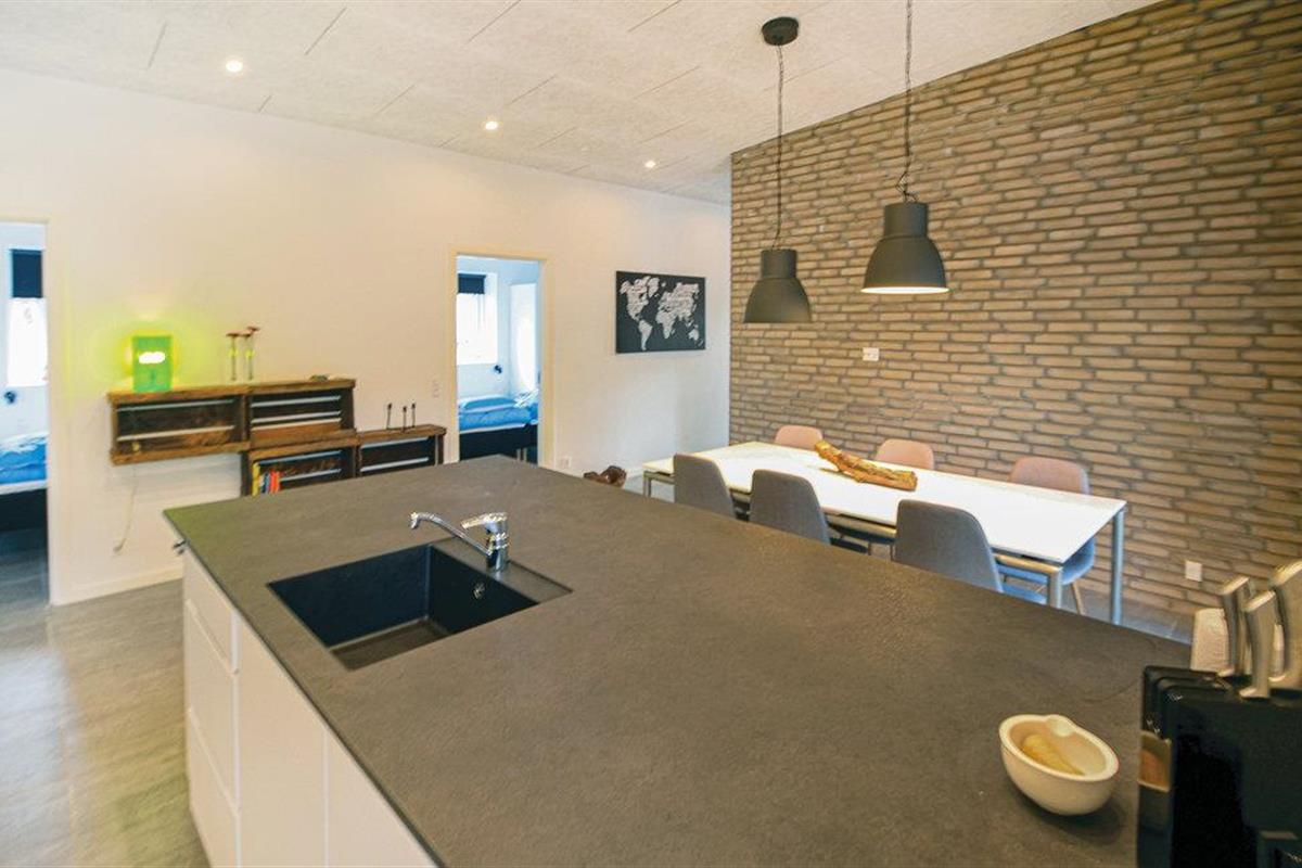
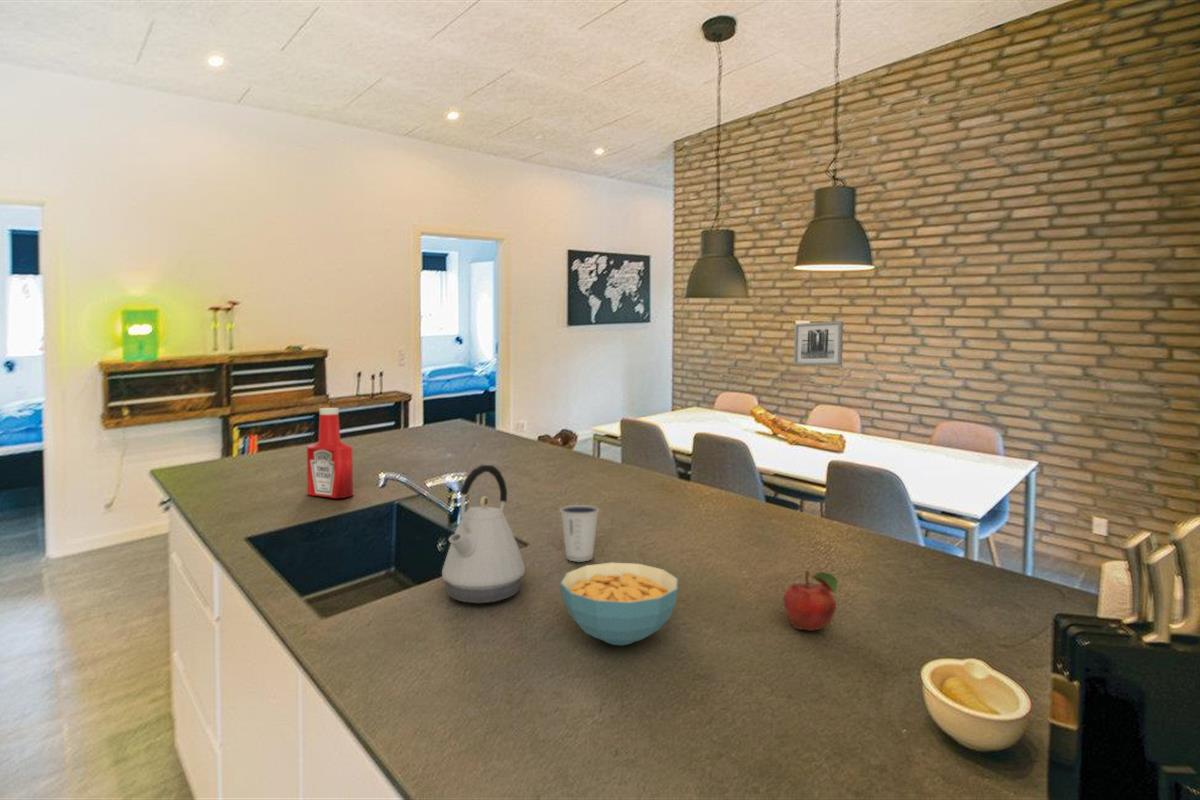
+ wall art (817, 344)
+ dixie cup (579, 533)
+ fruit (812, 600)
+ kettle (482, 529)
+ soap bottle (329, 451)
+ cereal bowl (619, 609)
